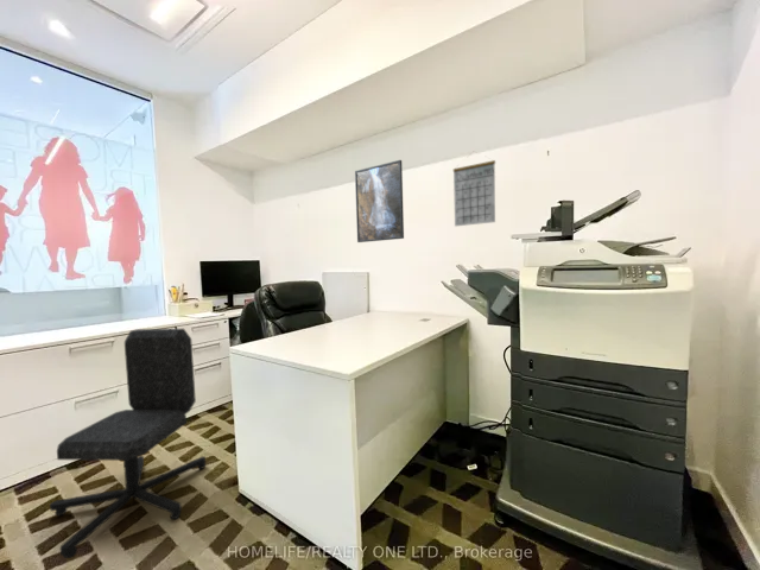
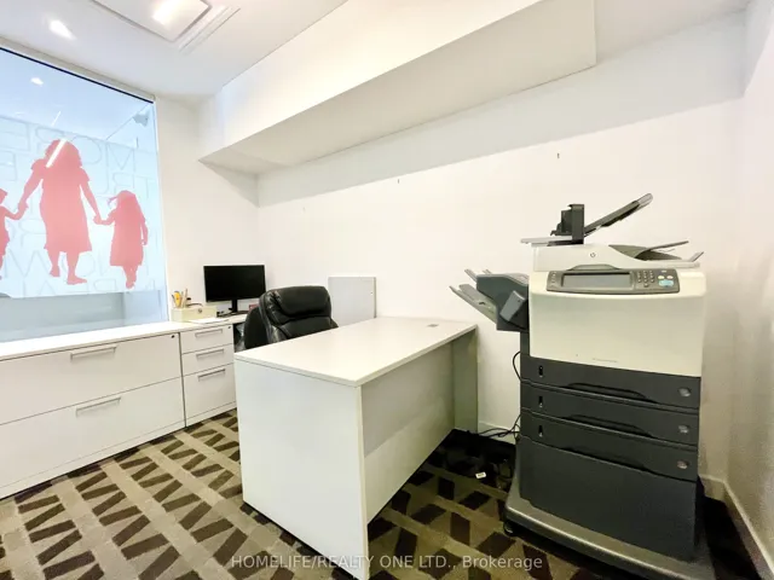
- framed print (378, 203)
- calendar (474, 186)
- chair (122, 424)
